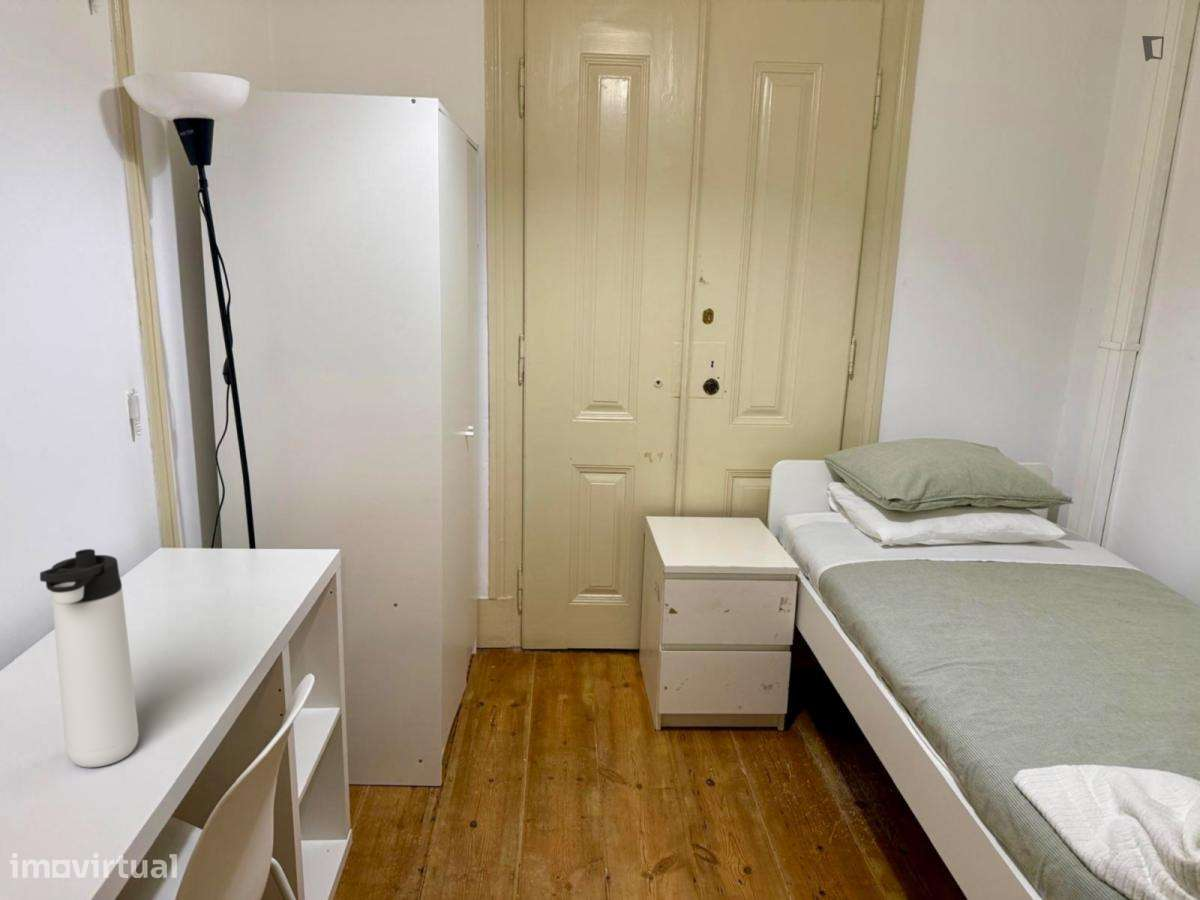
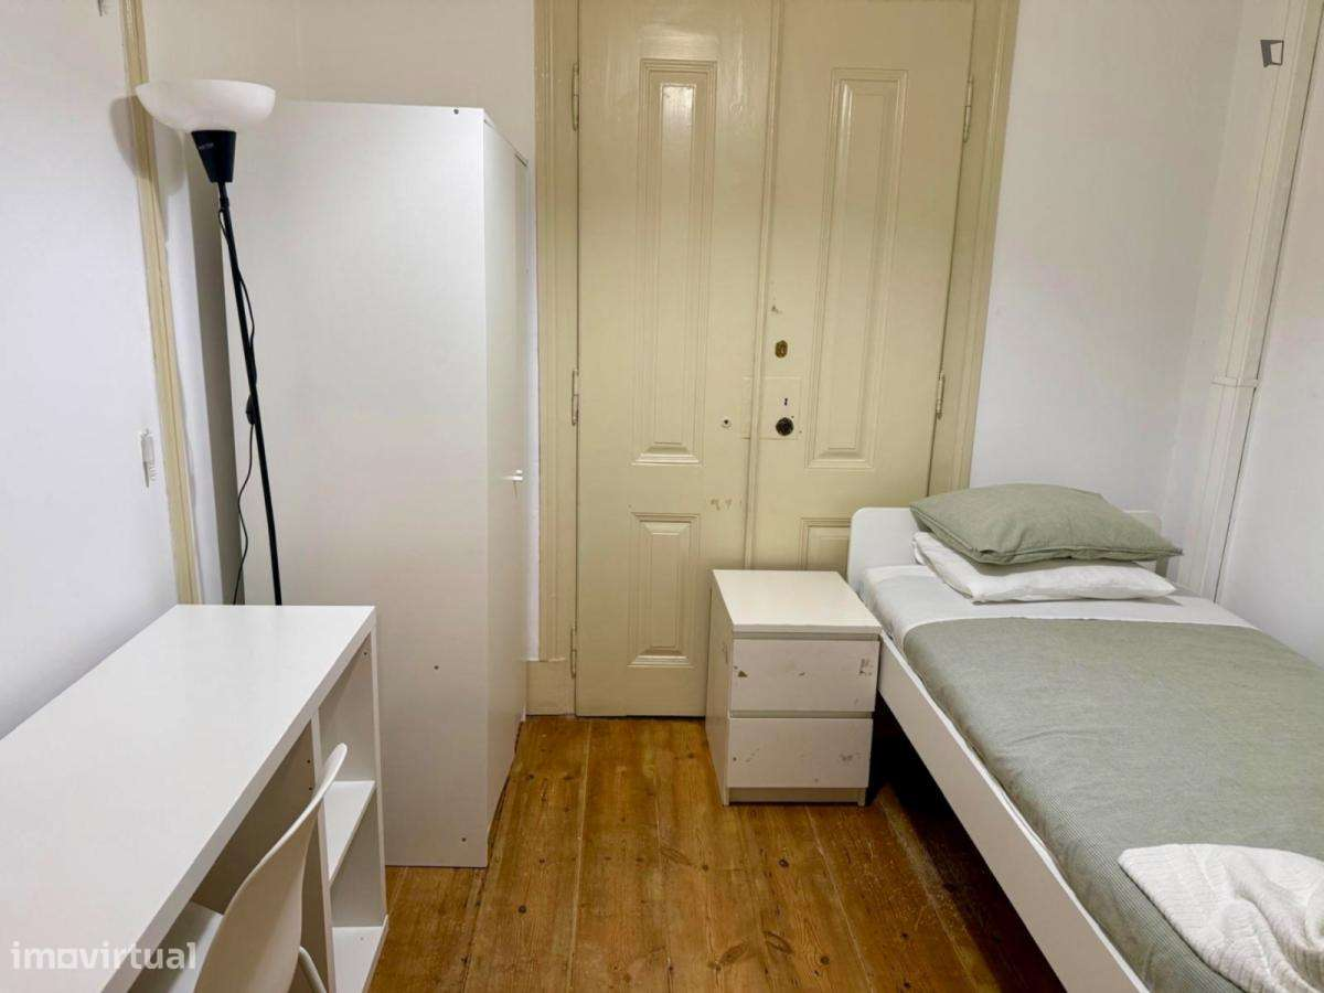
- thermos bottle (87, 662)
